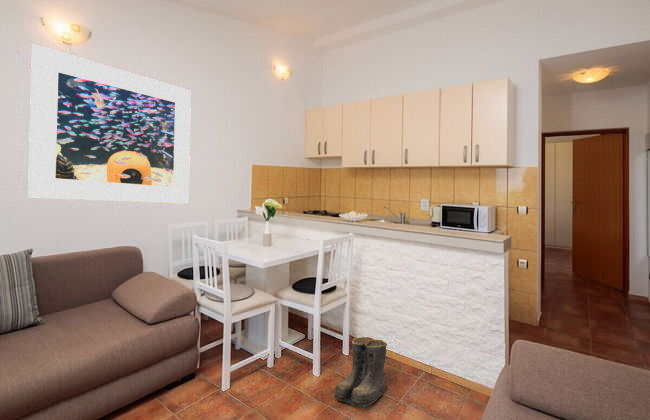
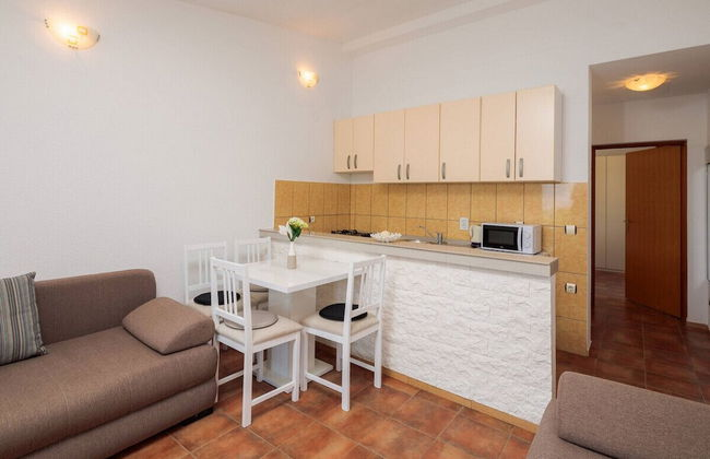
- boots (361, 368)
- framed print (121, 136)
